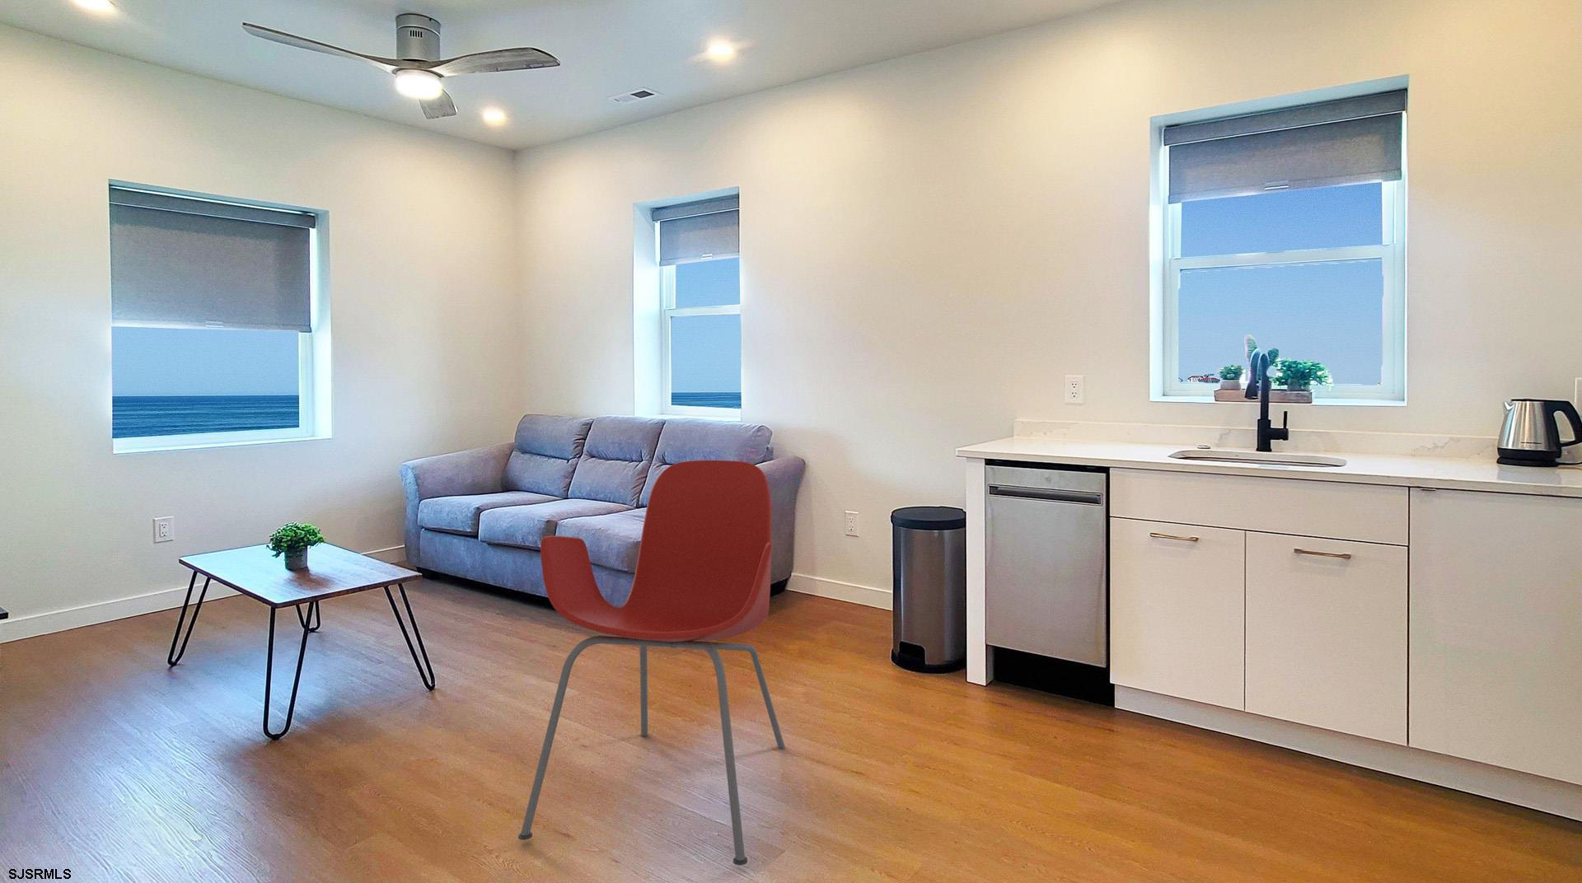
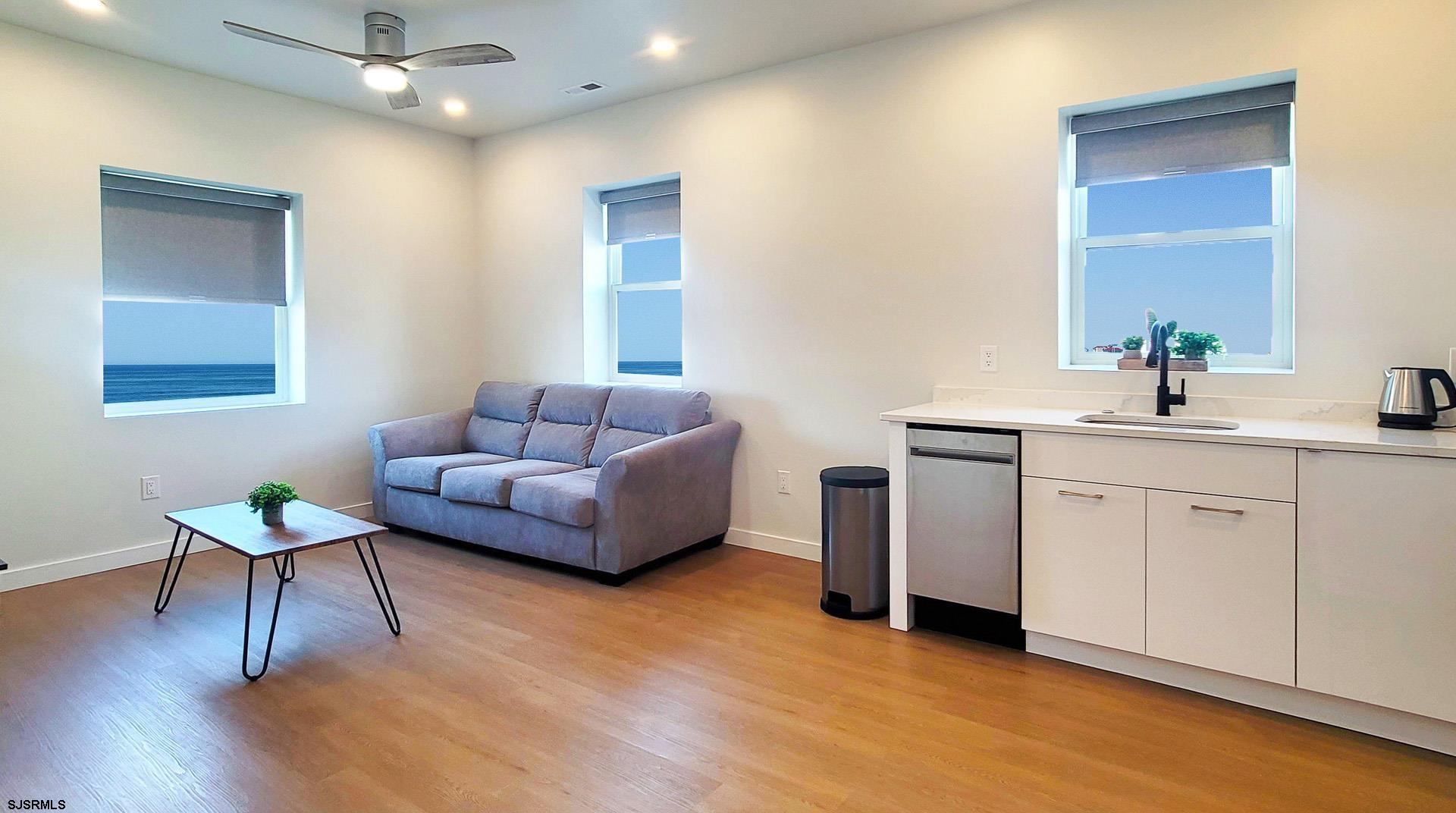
- armchair (673, 630)
